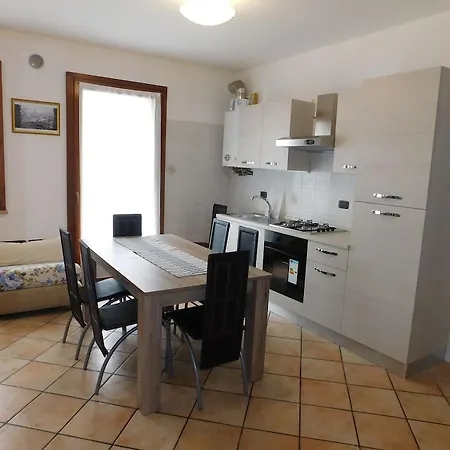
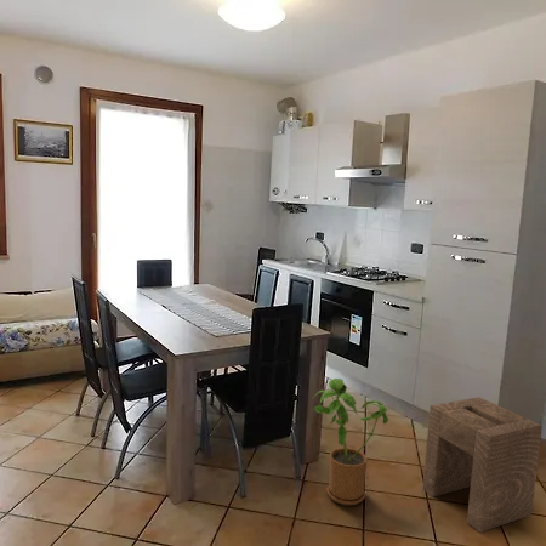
+ house plant (343, 437)
+ stool (479, 459)
